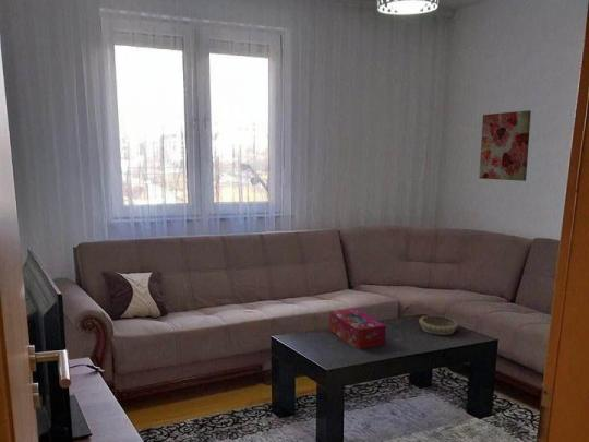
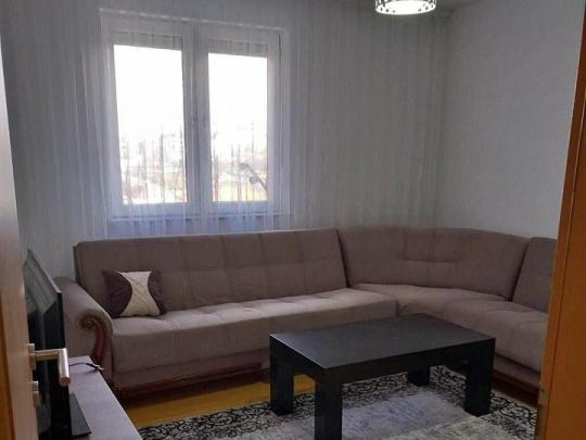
- tissue box (356, 327)
- wall art (503, 146)
- decorative bowl (437, 324)
